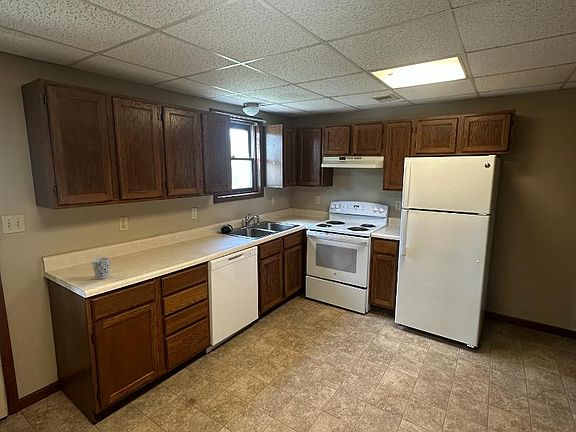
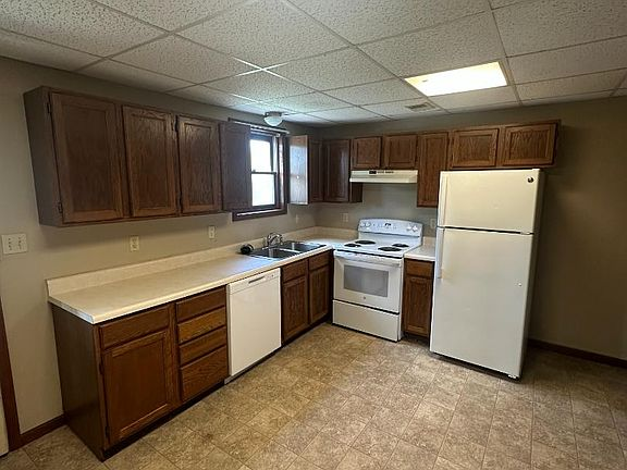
- cup (101, 268)
